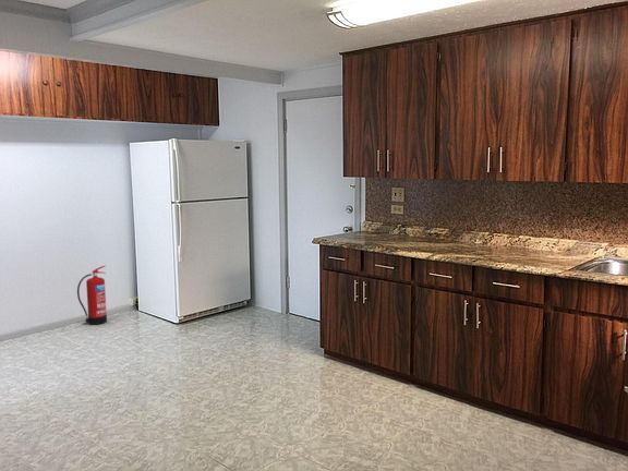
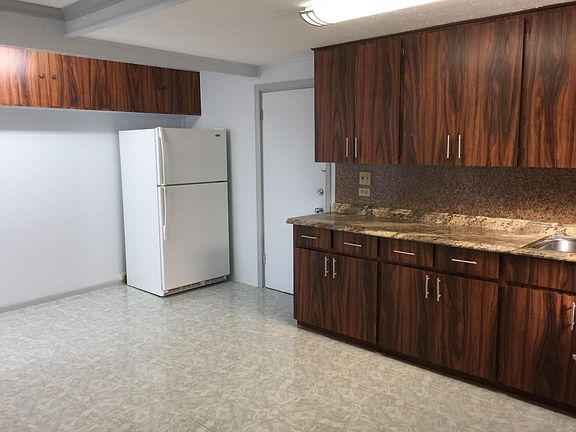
- fire extinguisher (92, 295)
